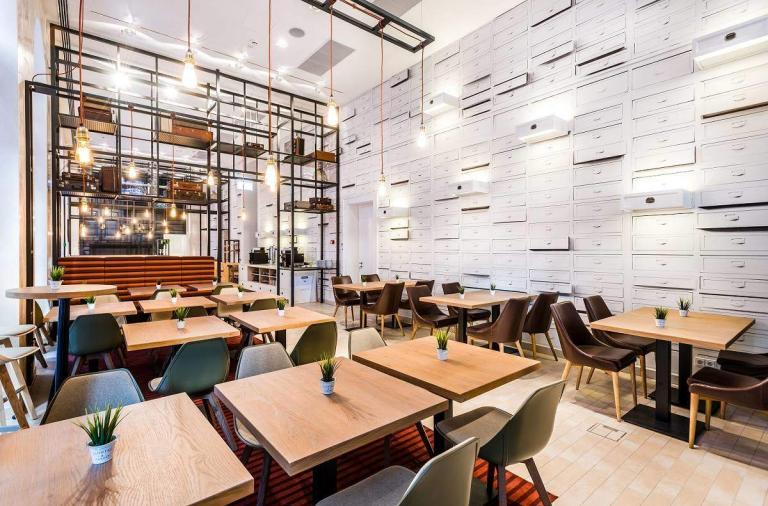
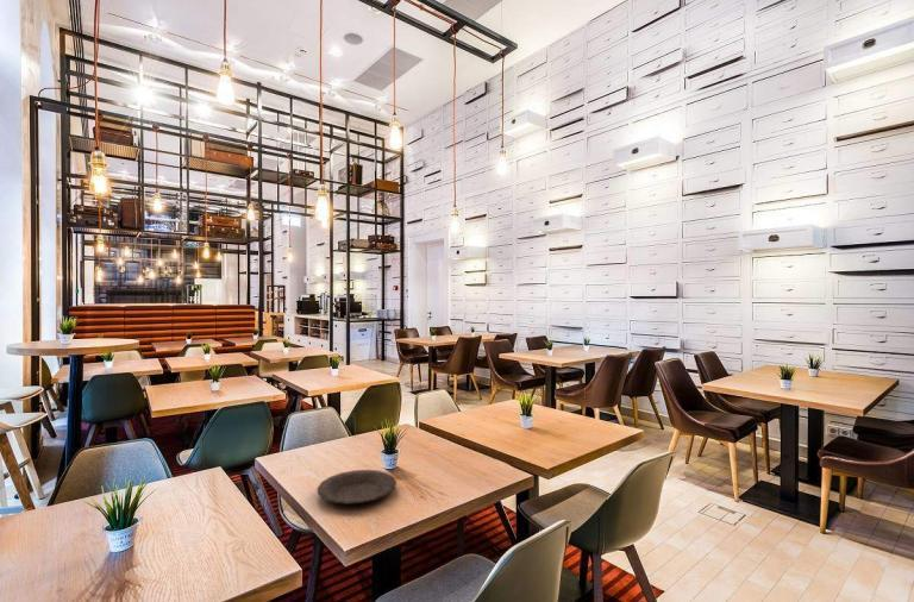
+ plate (357, 488)
